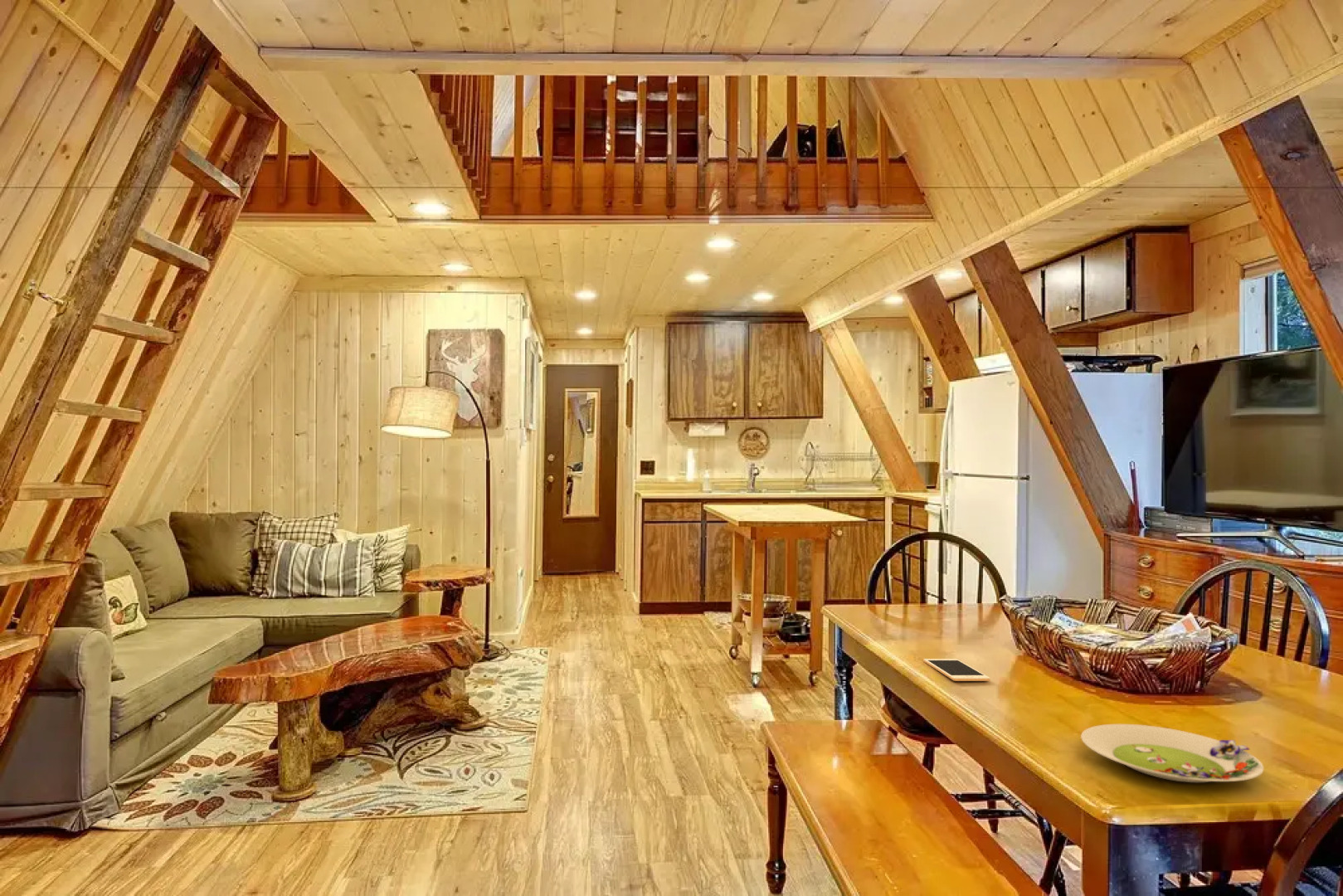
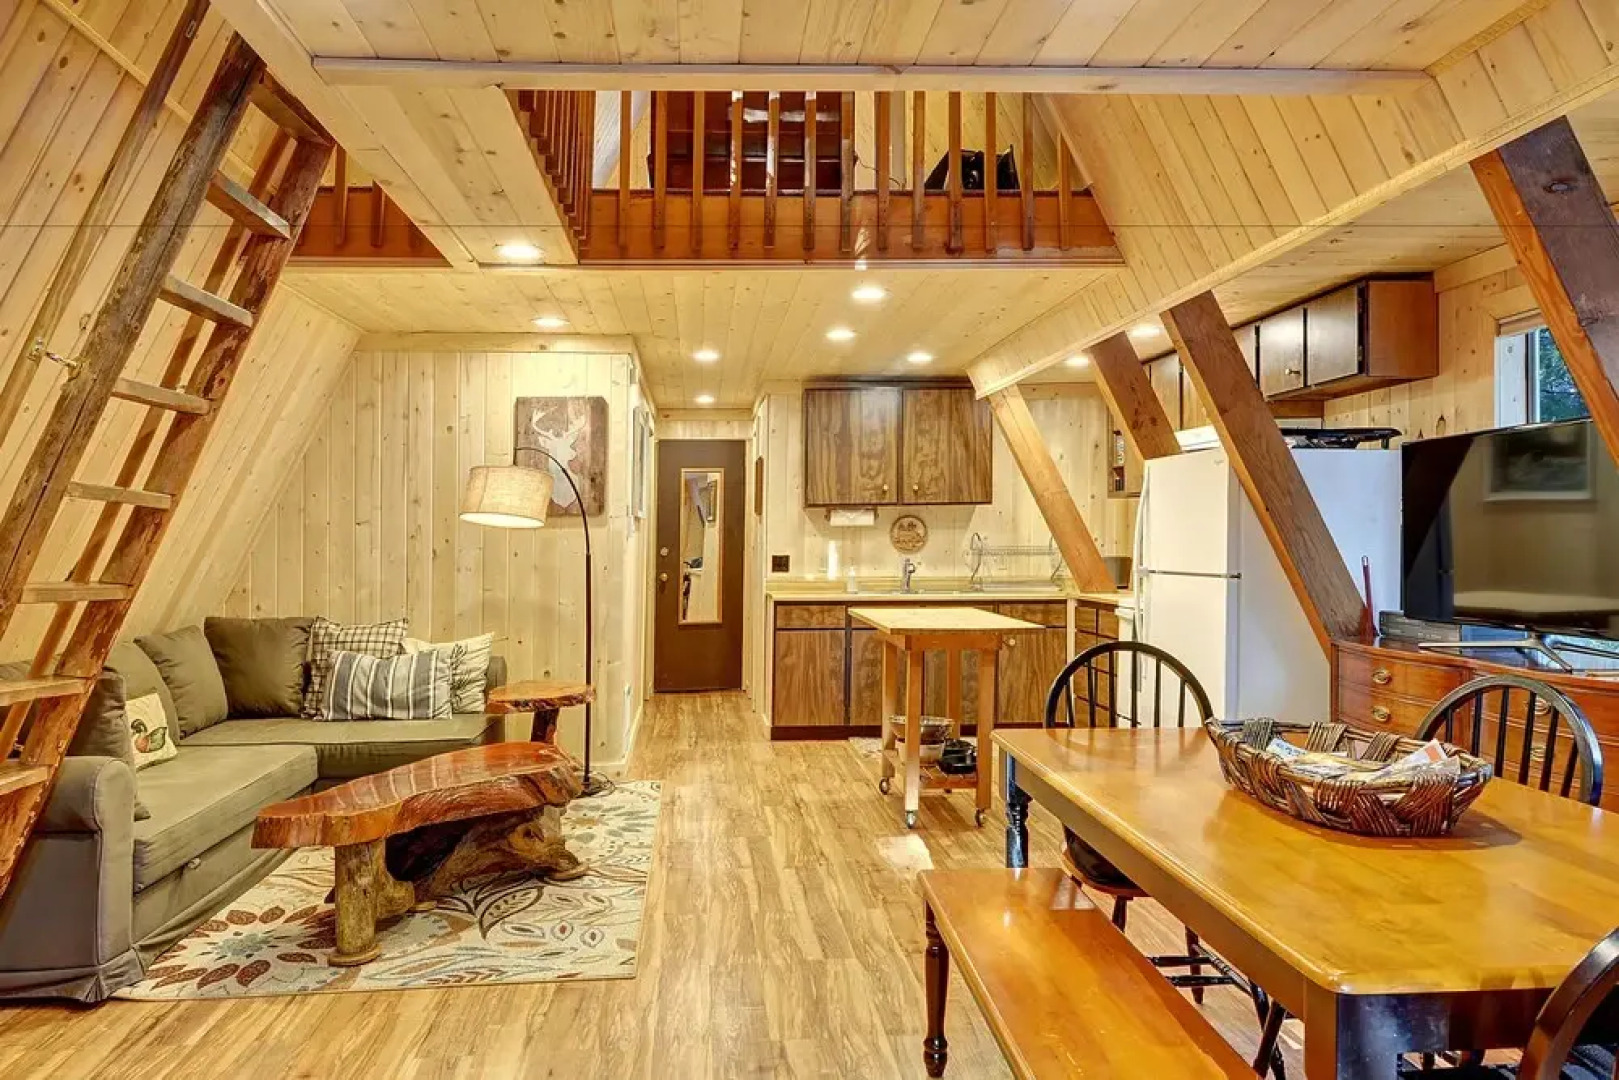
- cell phone (955, 669)
- salad plate (1167, 753)
